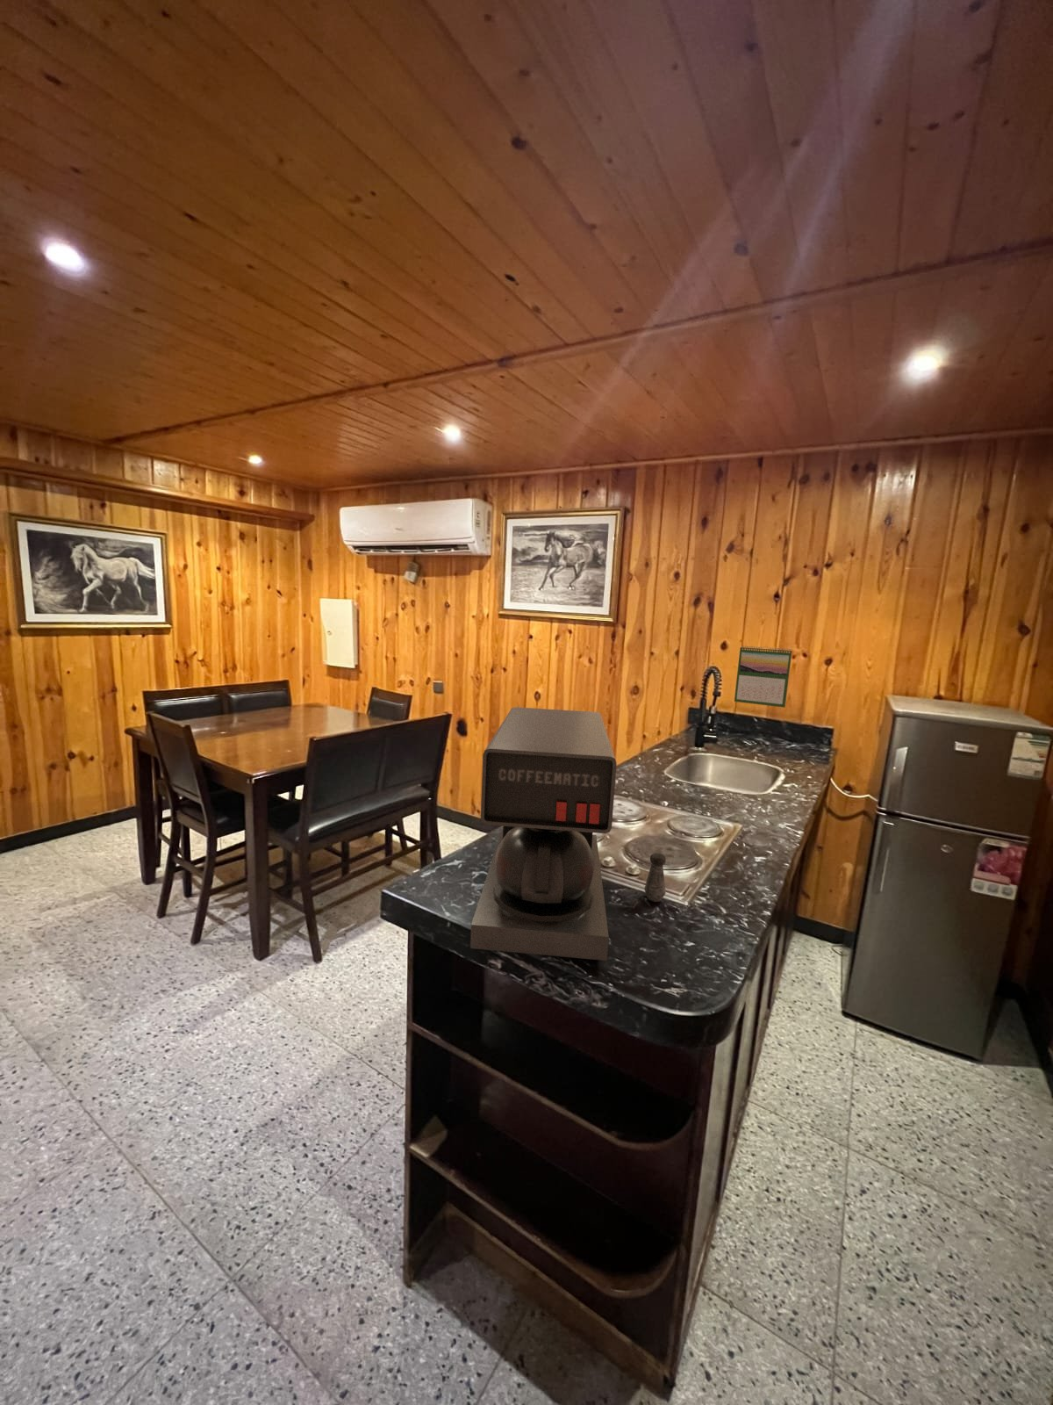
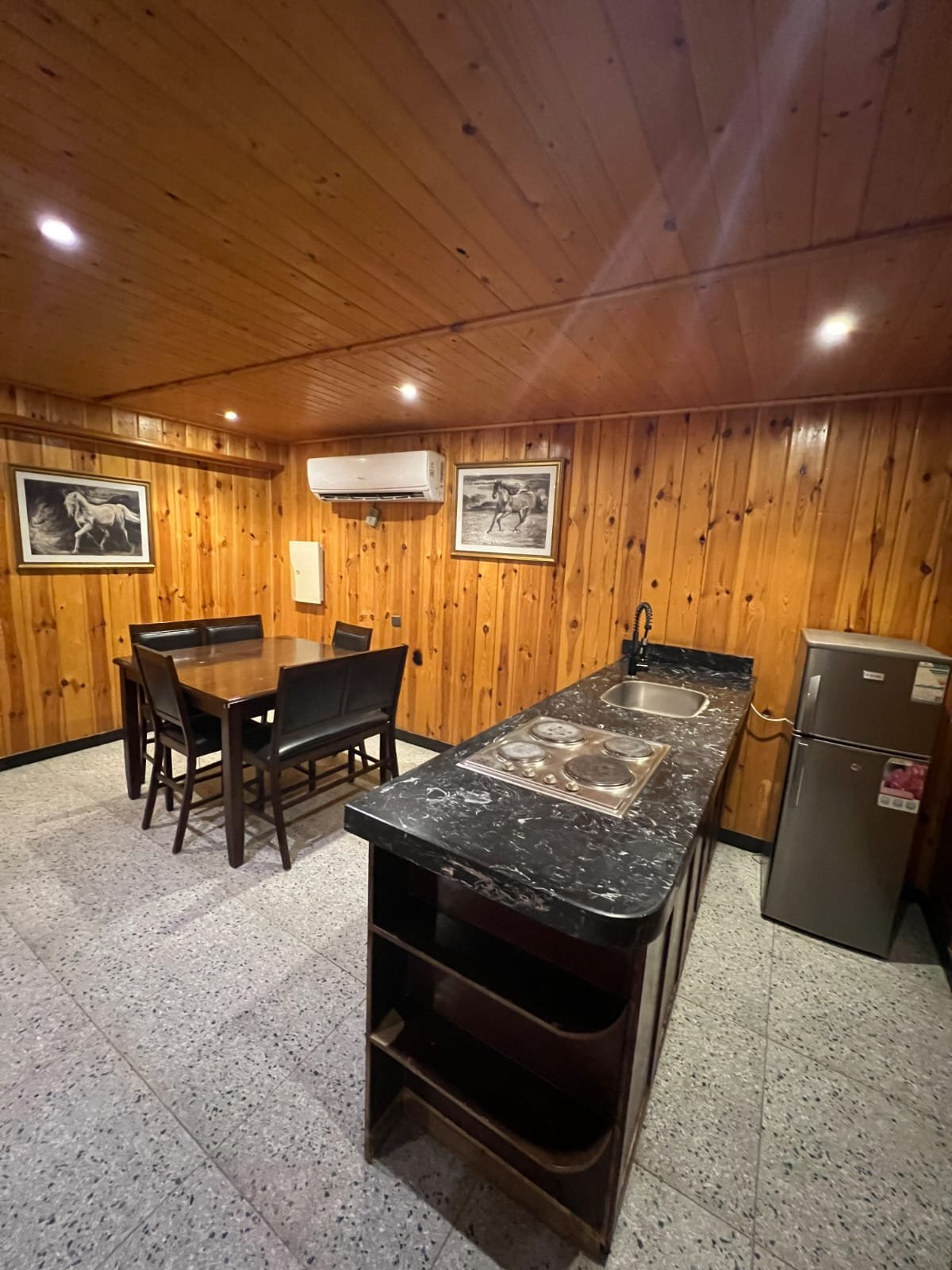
- salt shaker (656, 876)
- coffee maker (548, 814)
- calendar (762, 675)
